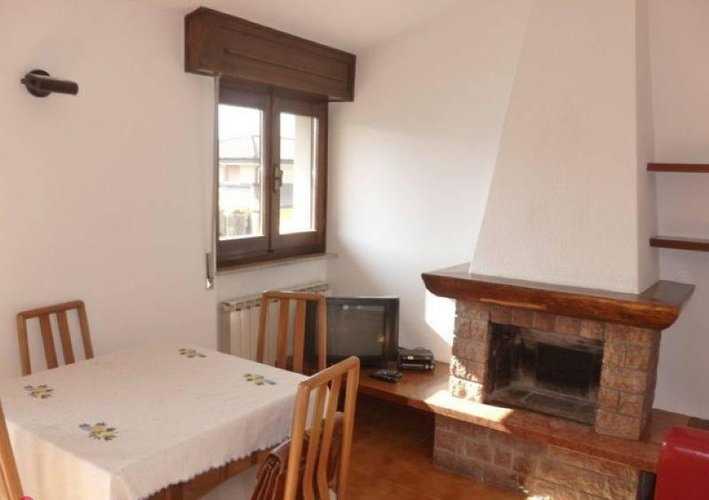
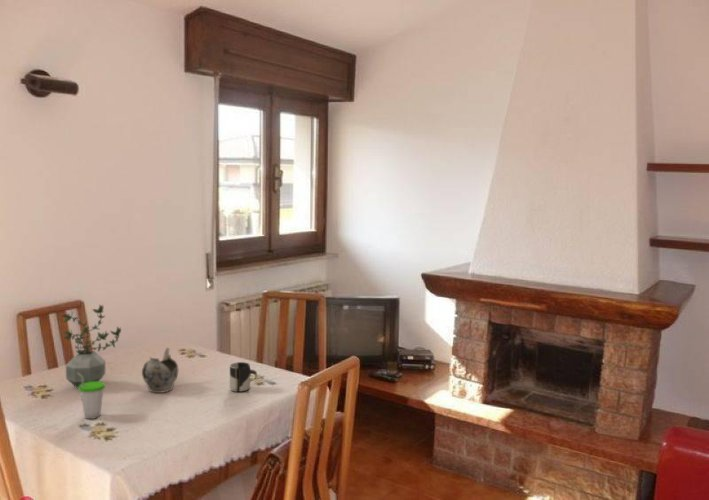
+ cup (92, 393)
+ potted plant (90, 345)
+ teapot (161, 370)
+ cup (243, 377)
